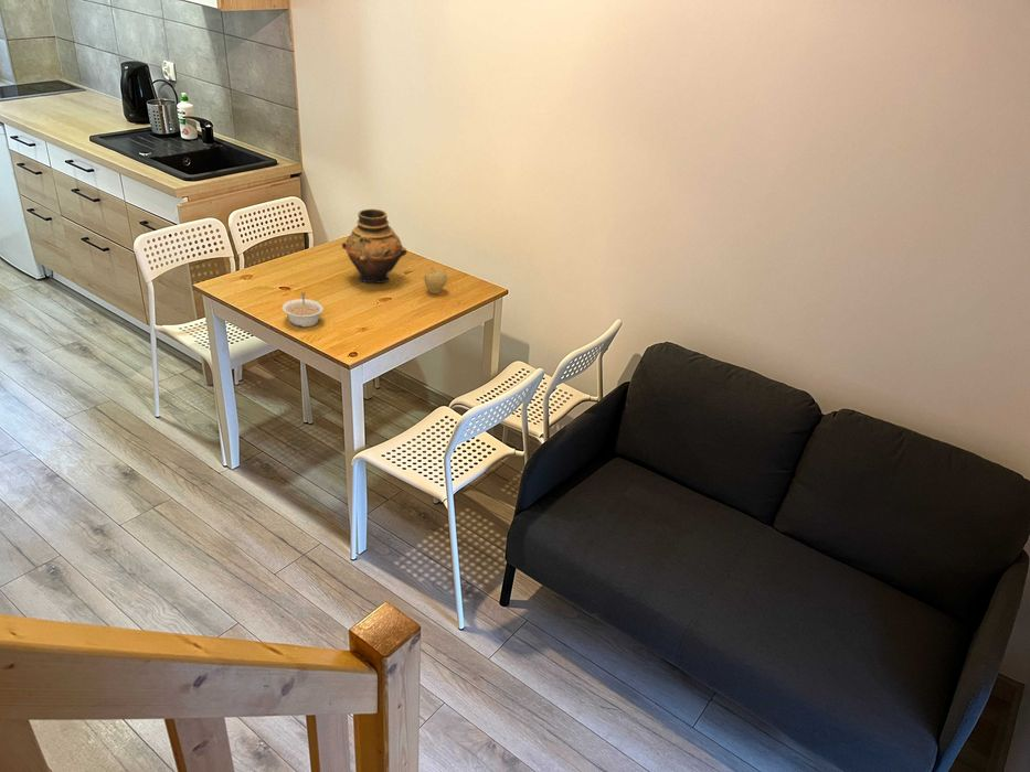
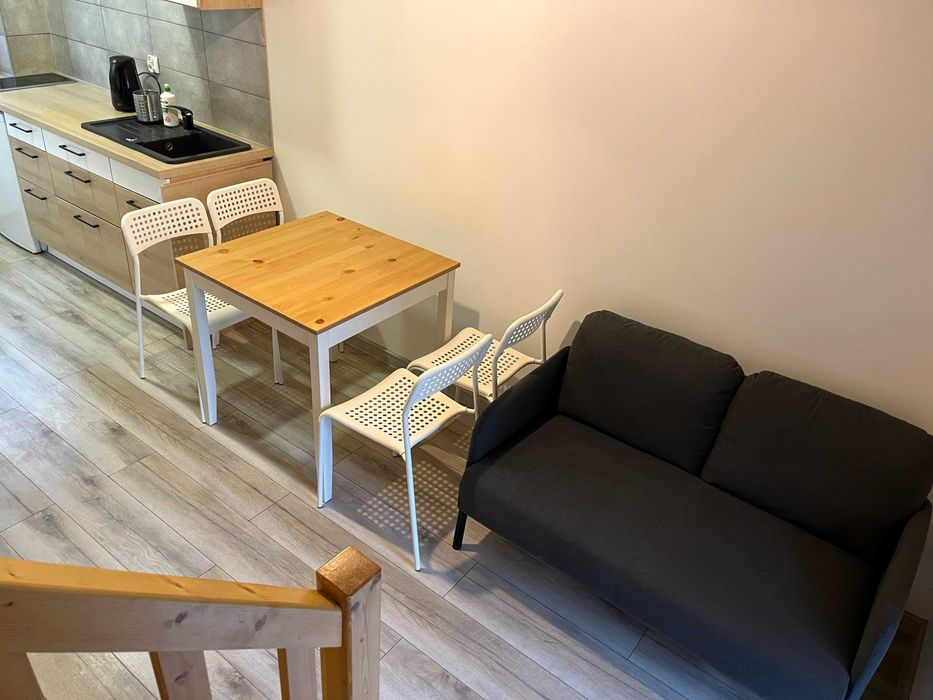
- fruit (435, 278)
- vase (373, 247)
- legume (301, 312)
